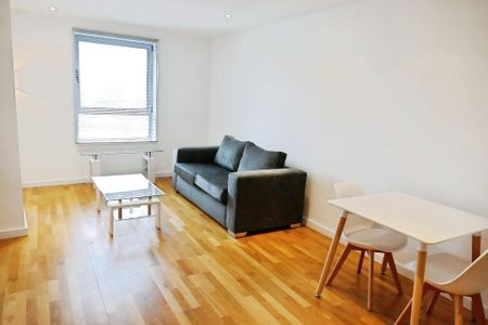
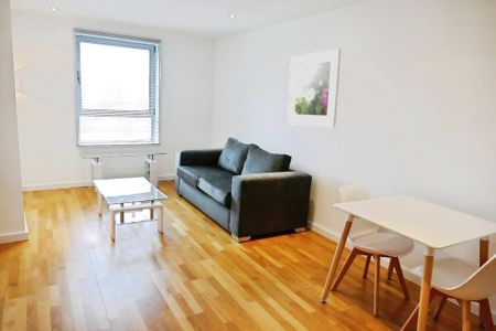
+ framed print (311, 89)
